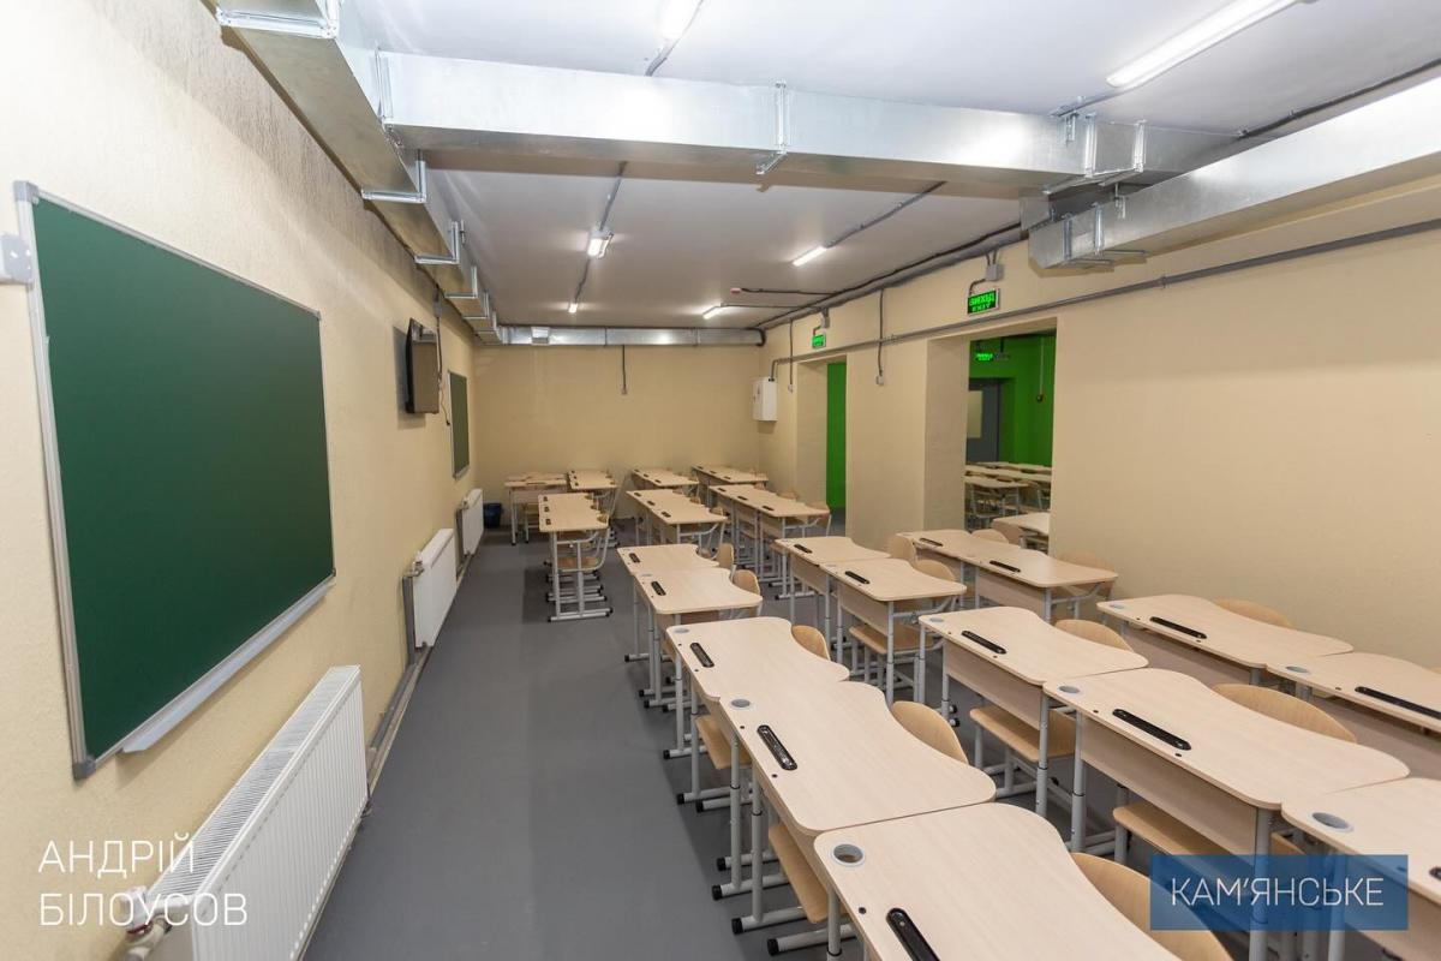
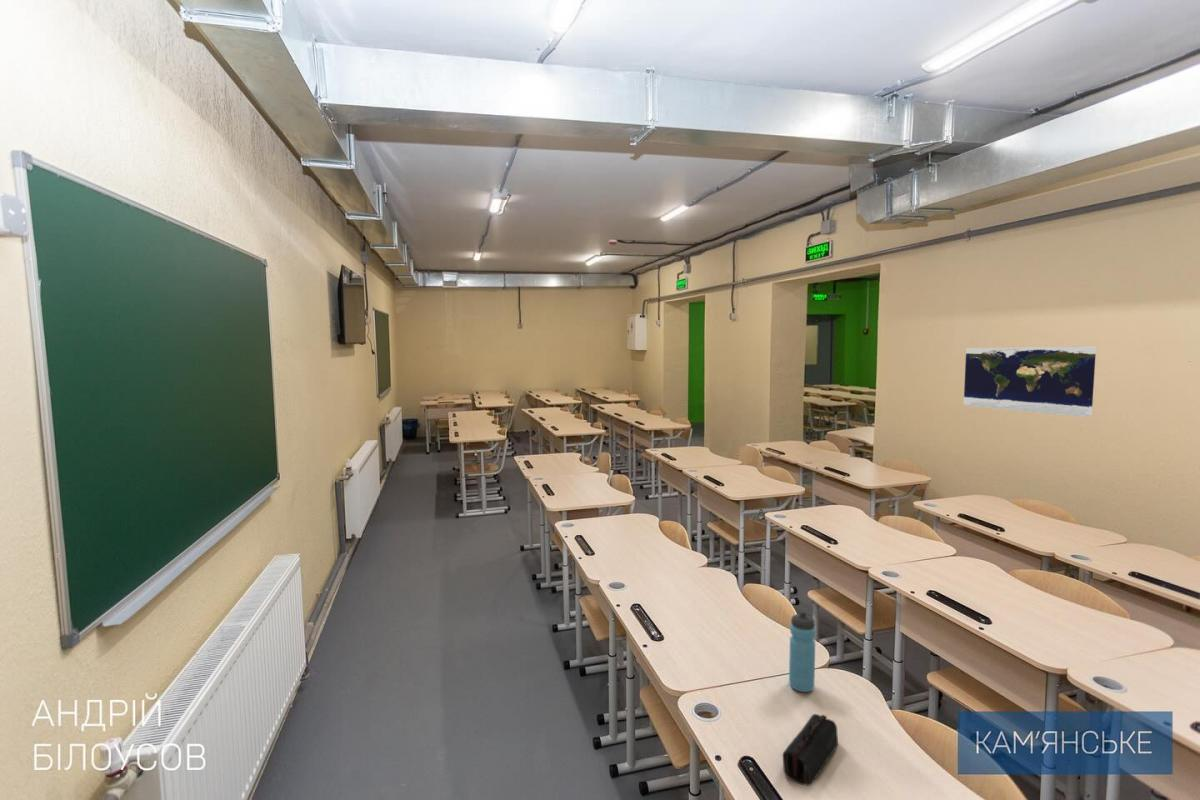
+ pencil case (810, 739)
+ map (1022, 379)
+ water bottle (802, 649)
